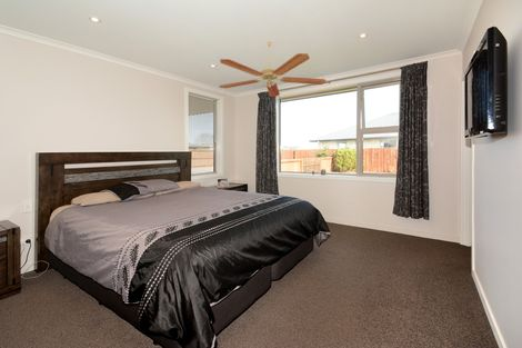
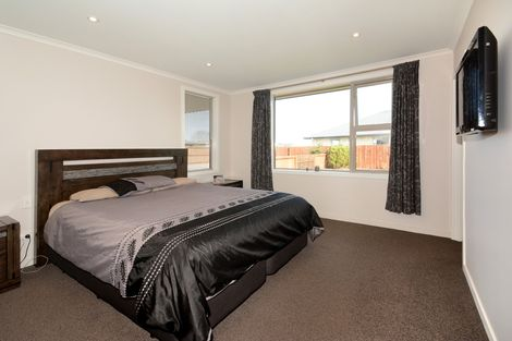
- ceiling fan (269, 66)
